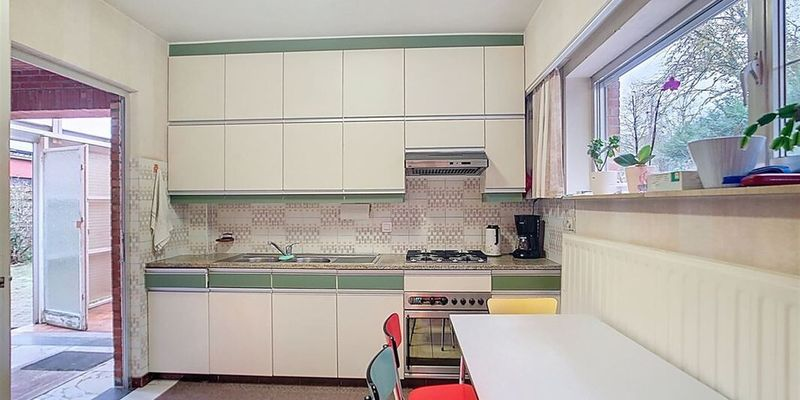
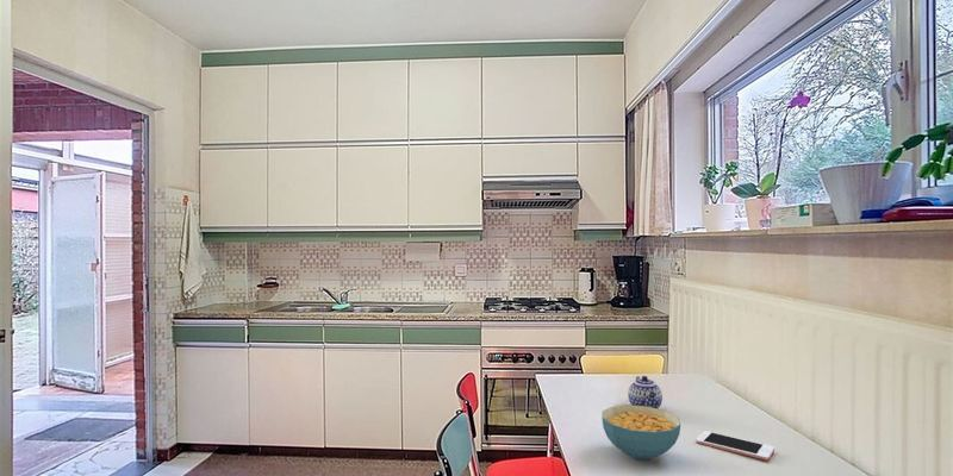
+ teapot (644, 392)
+ cereal bowl (640, 436)
+ cell phone (734, 444)
